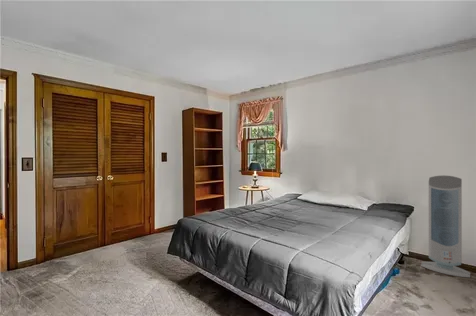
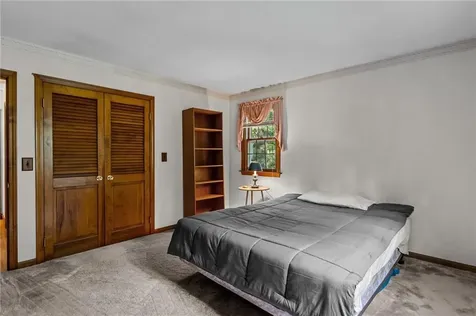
- air purifier (444, 222)
